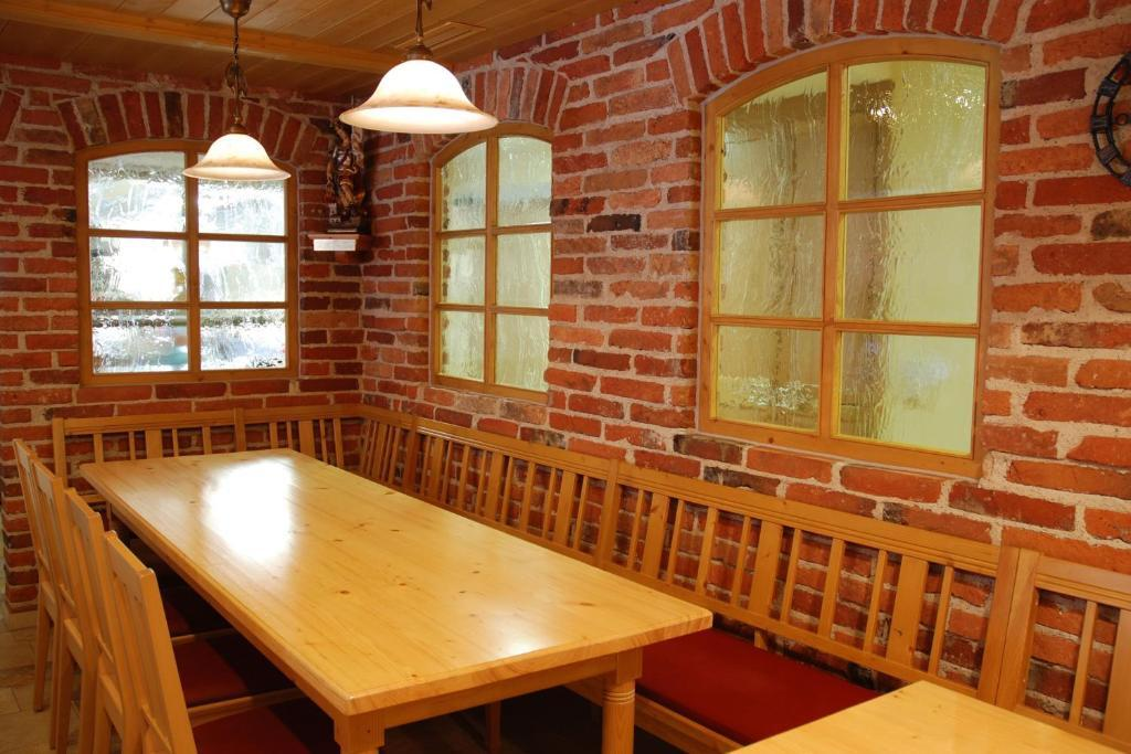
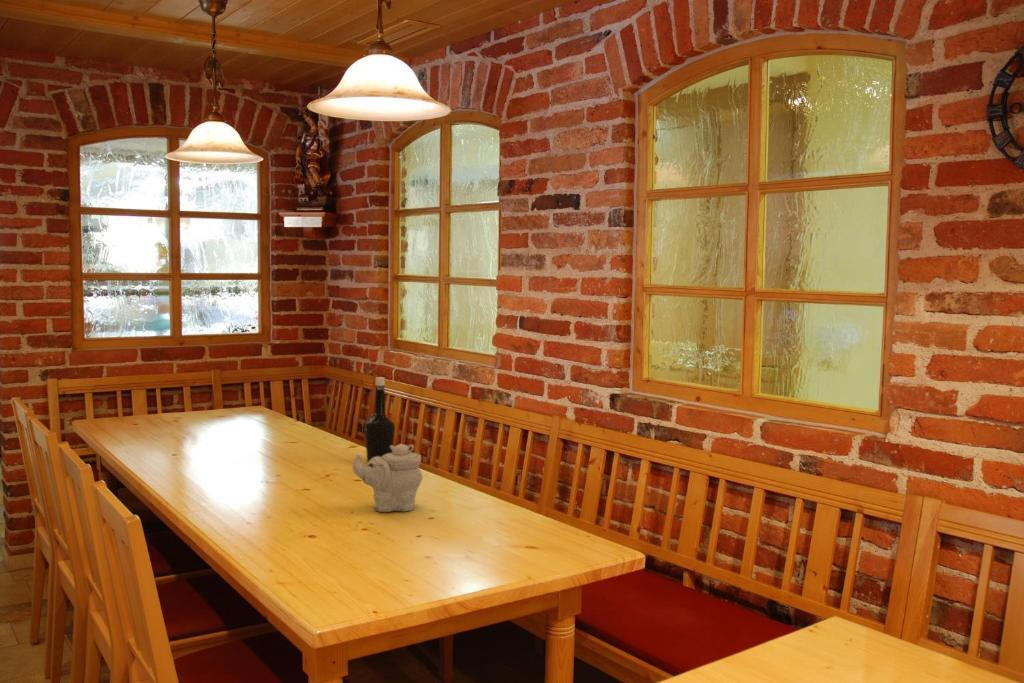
+ bottle (379, 420)
+ teapot (387, 475)
